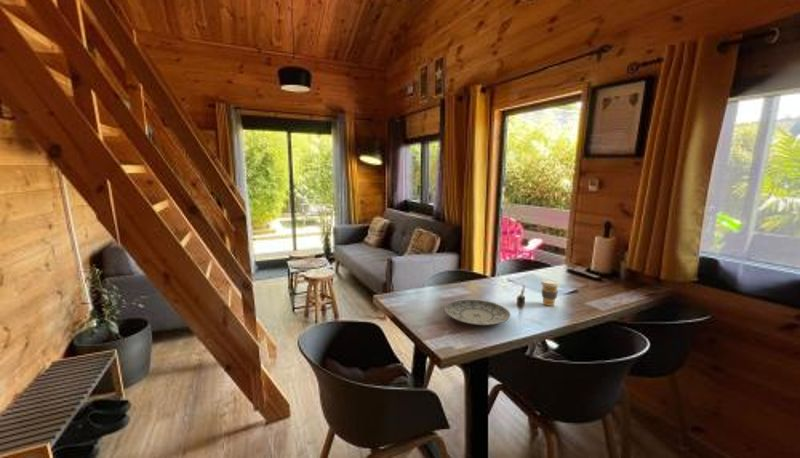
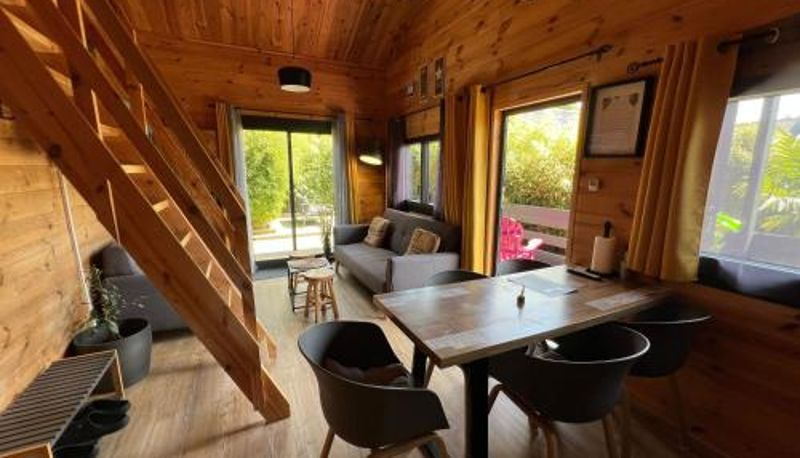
- plate (476, 313)
- coffee cup (549, 292)
